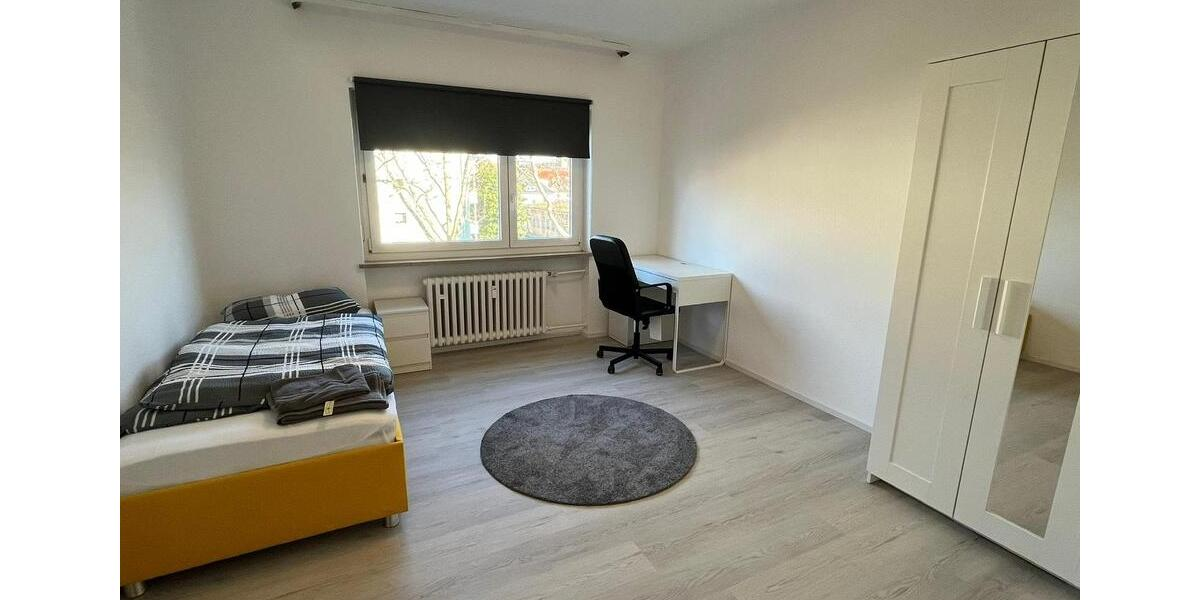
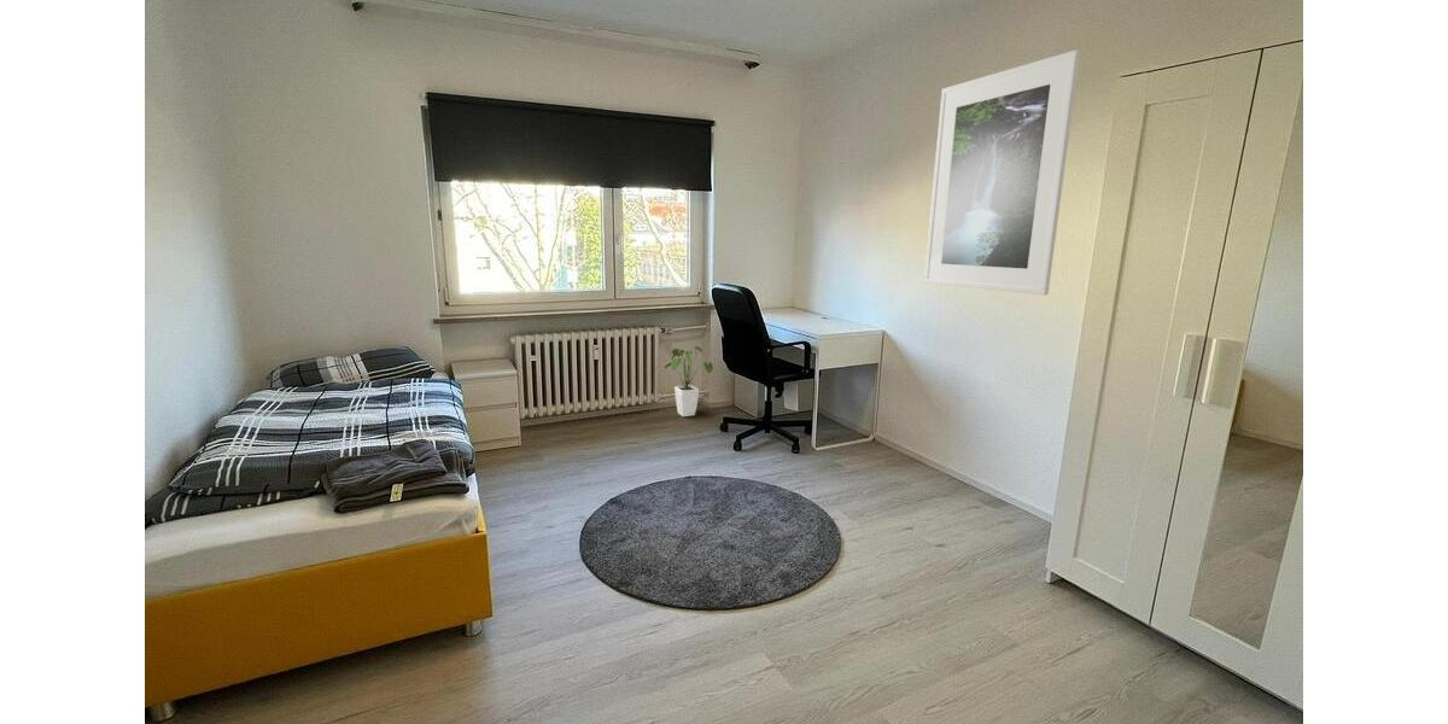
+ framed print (991, 183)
+ house plant (690, 380)
